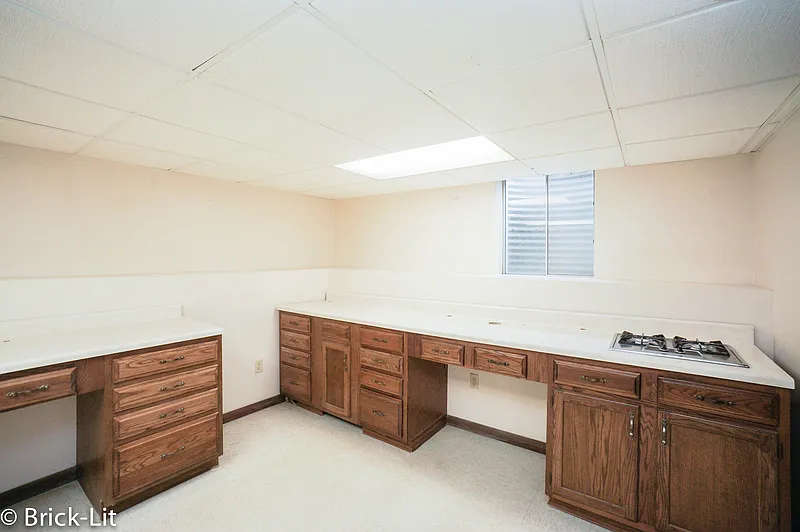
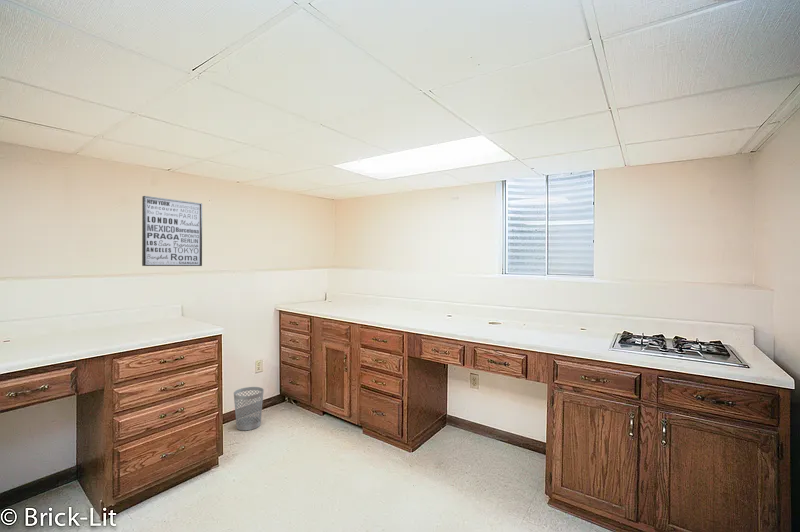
+ wastebasket (248, 408)
+ wall art (173, 233)
